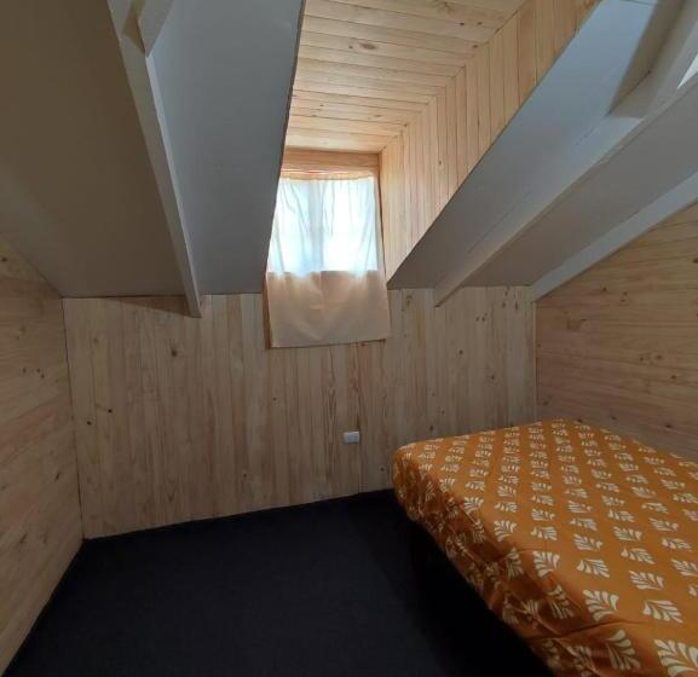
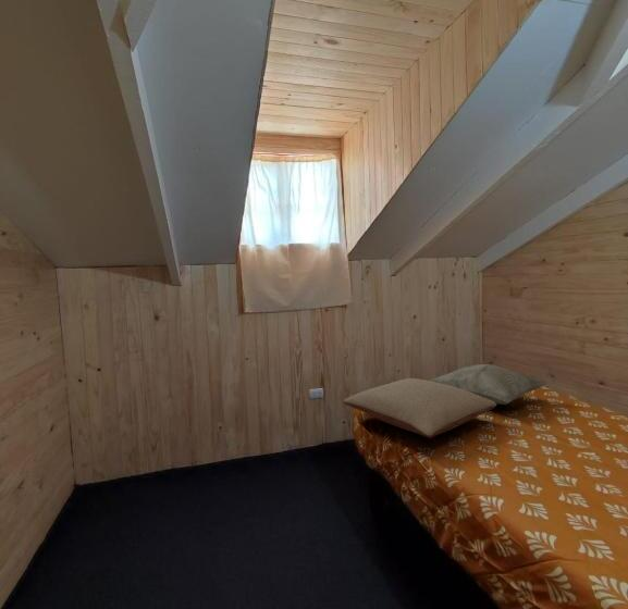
+ pillow (417, 402)
+ decorative pillow (485, 383)
